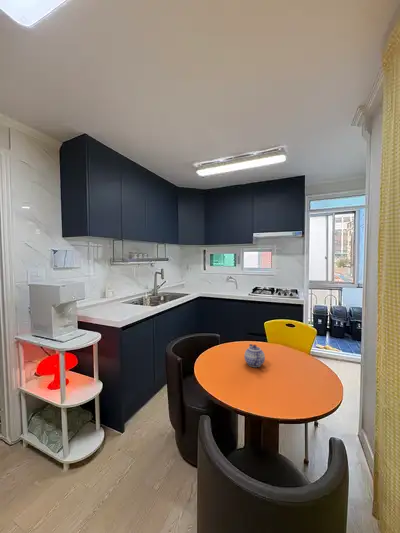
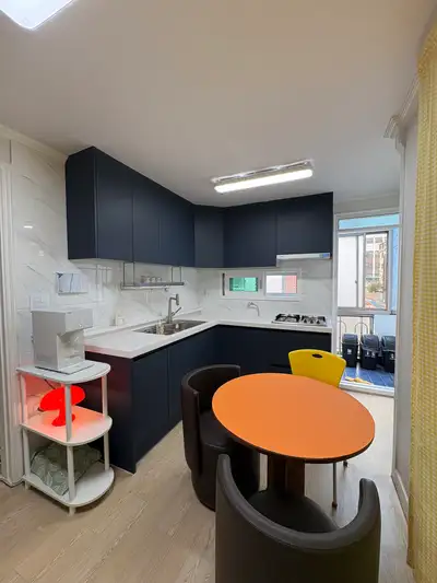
- teapot (254, 354)
